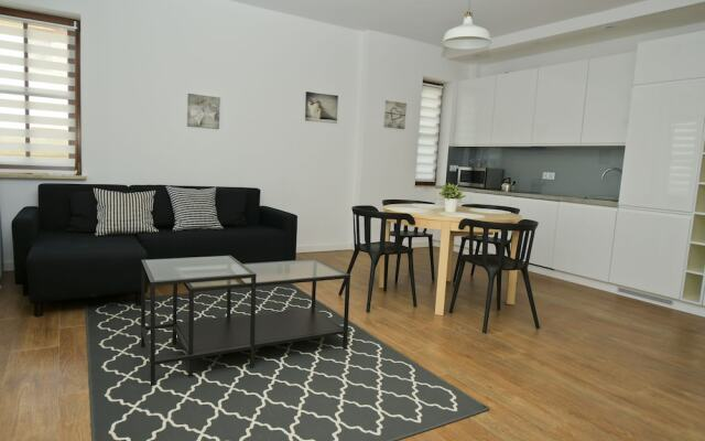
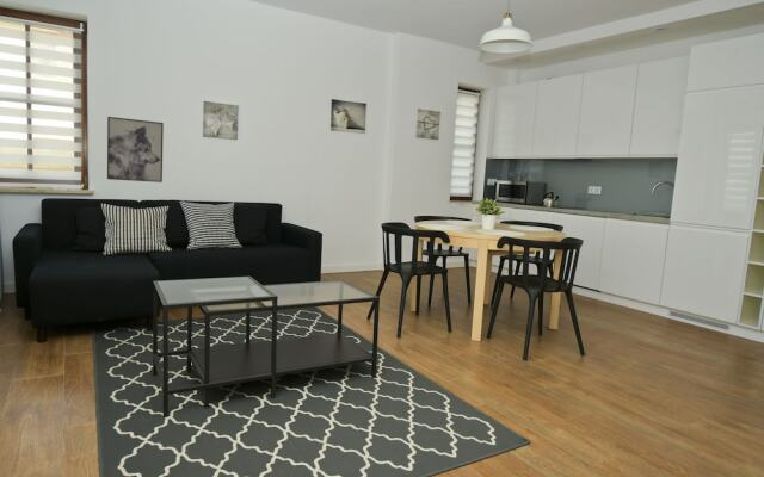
+ wall art (135, 150)
